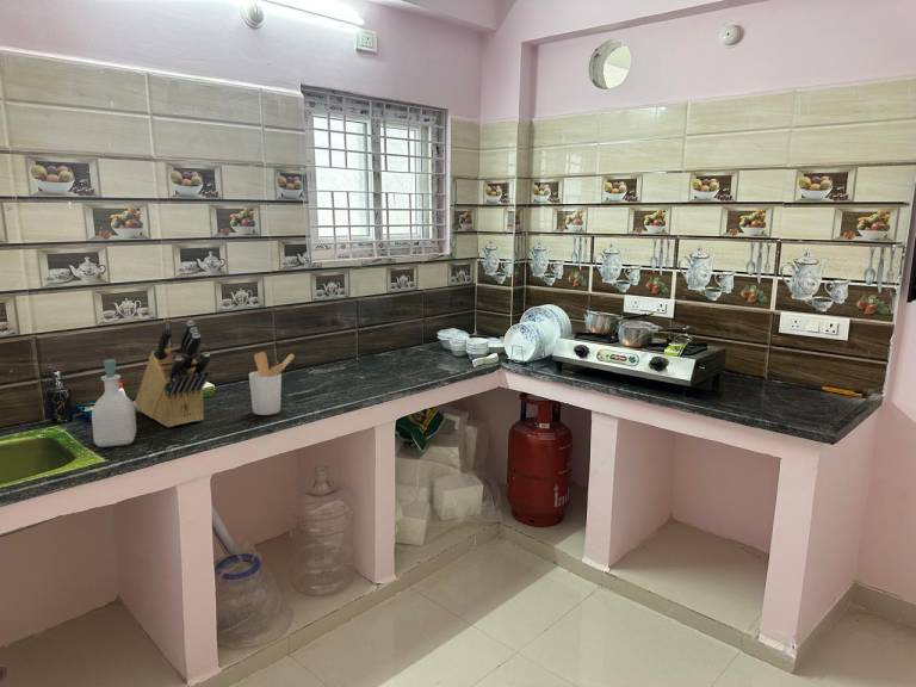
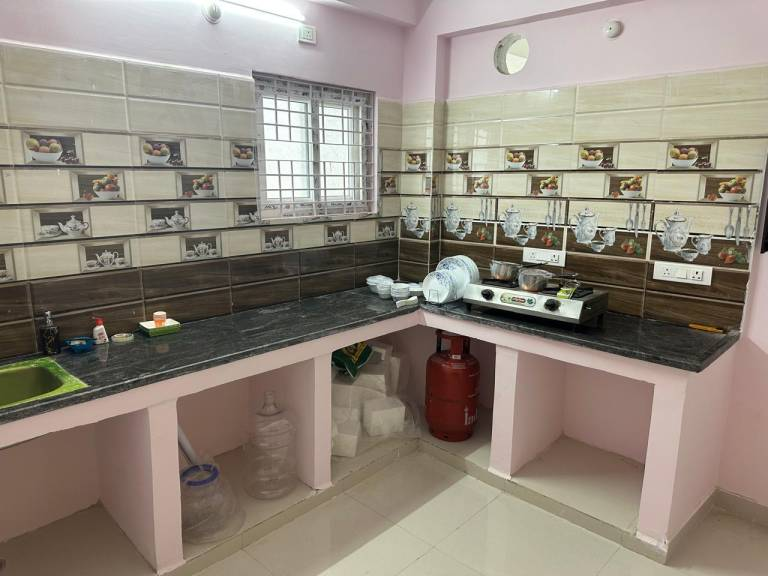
- soap bottle (112, 401)
- knife block (171, 369)
- utensil holder (273, 382)
